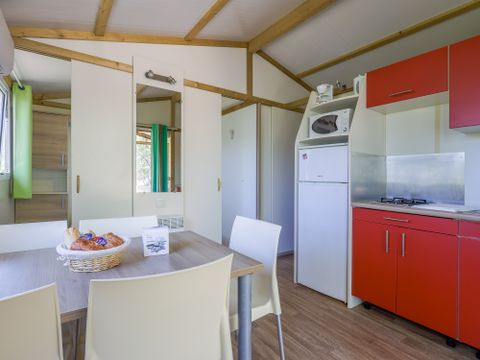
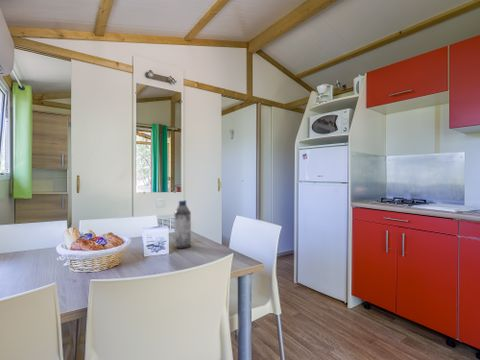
+ water bottle (182, 223)
